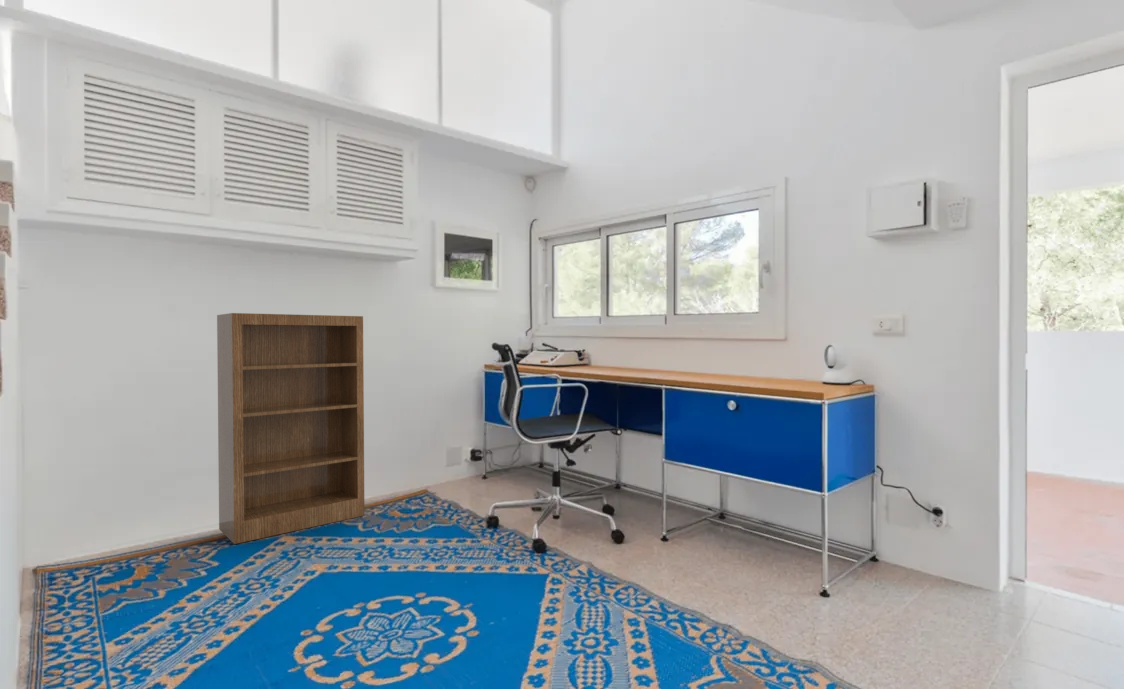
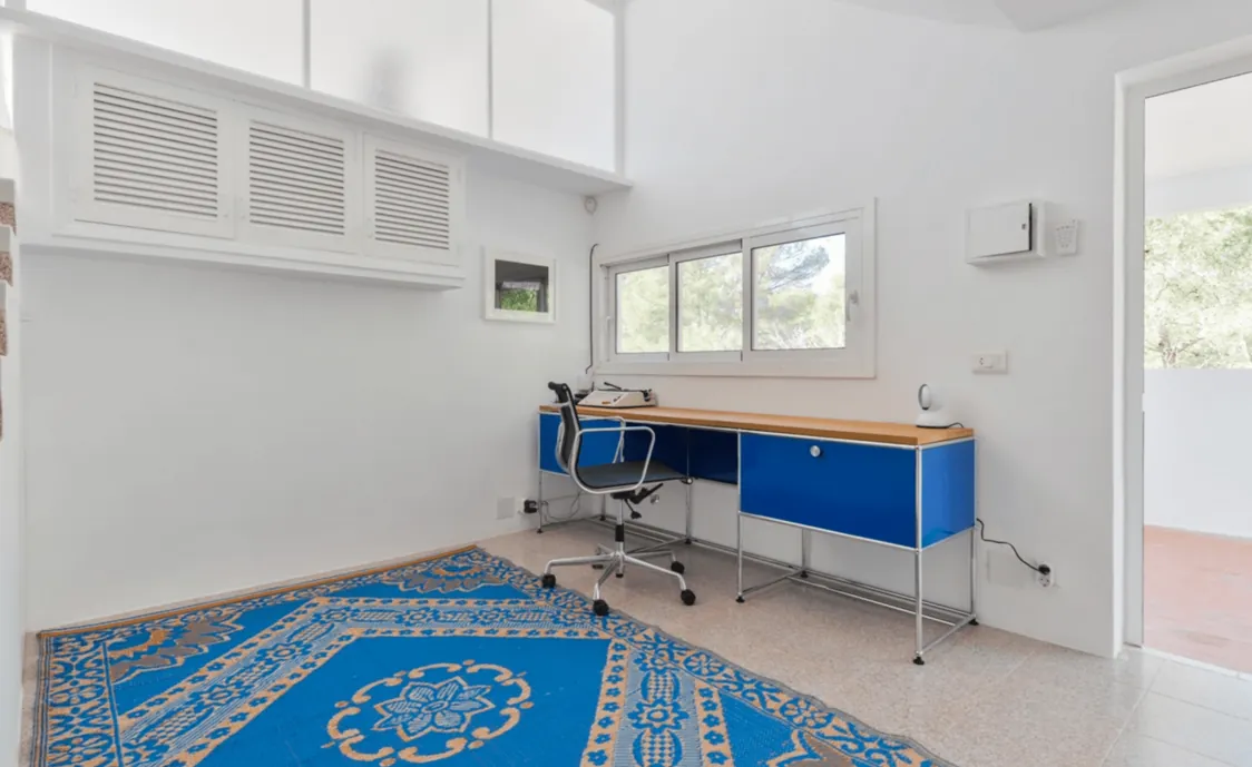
- bookshelf (293, 419)
